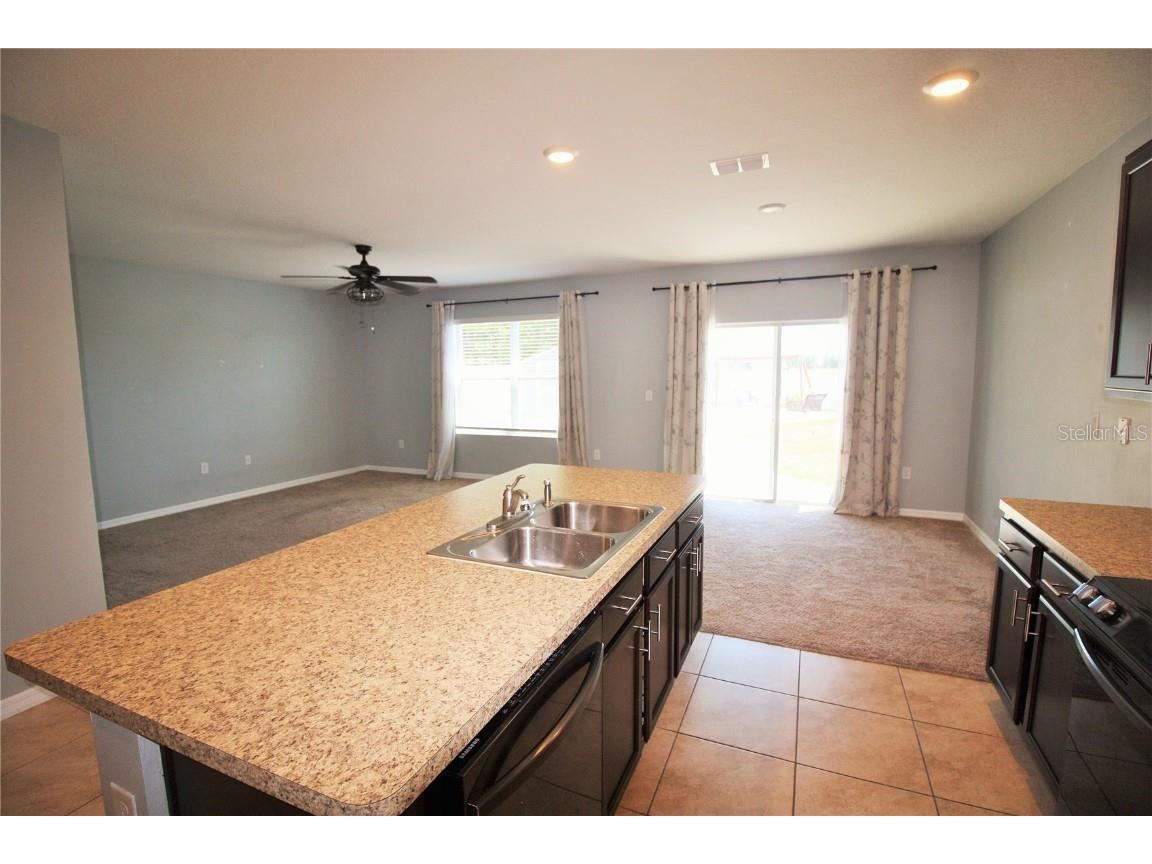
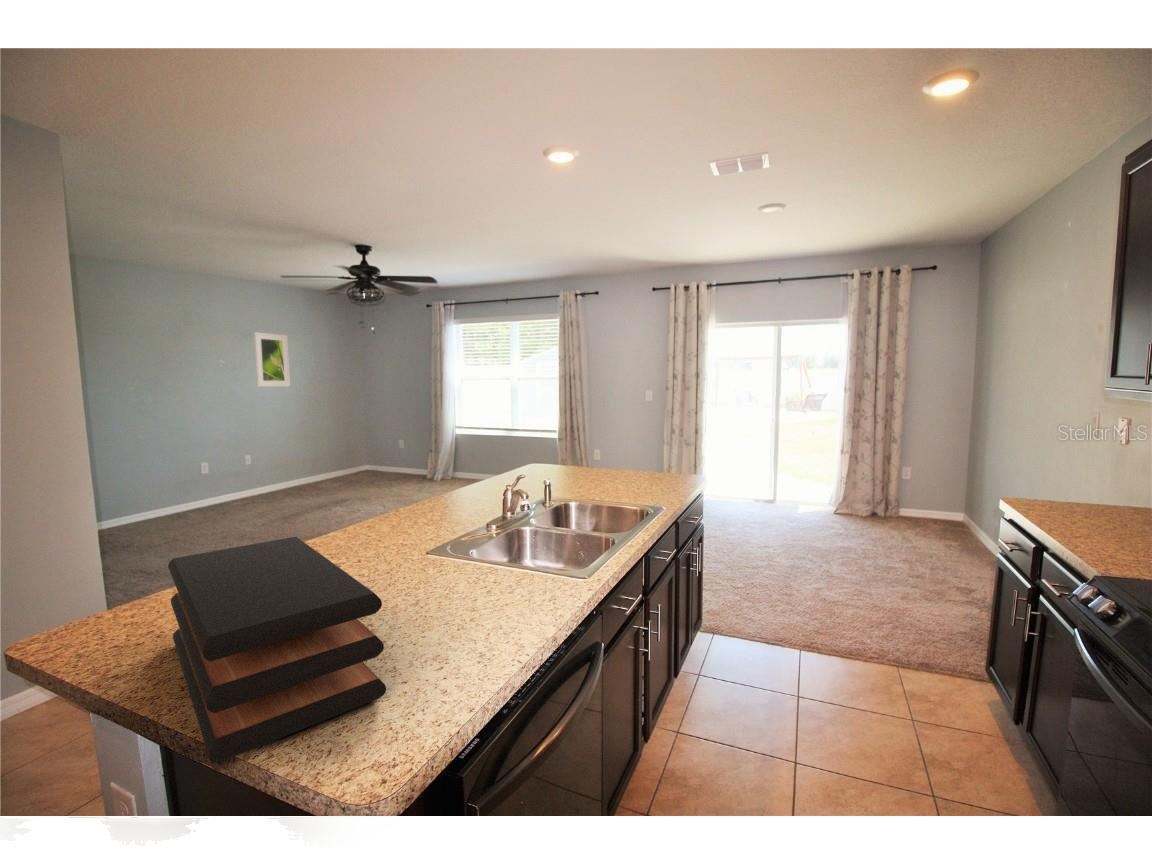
+ cutting board (266, 621)
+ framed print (272, 360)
